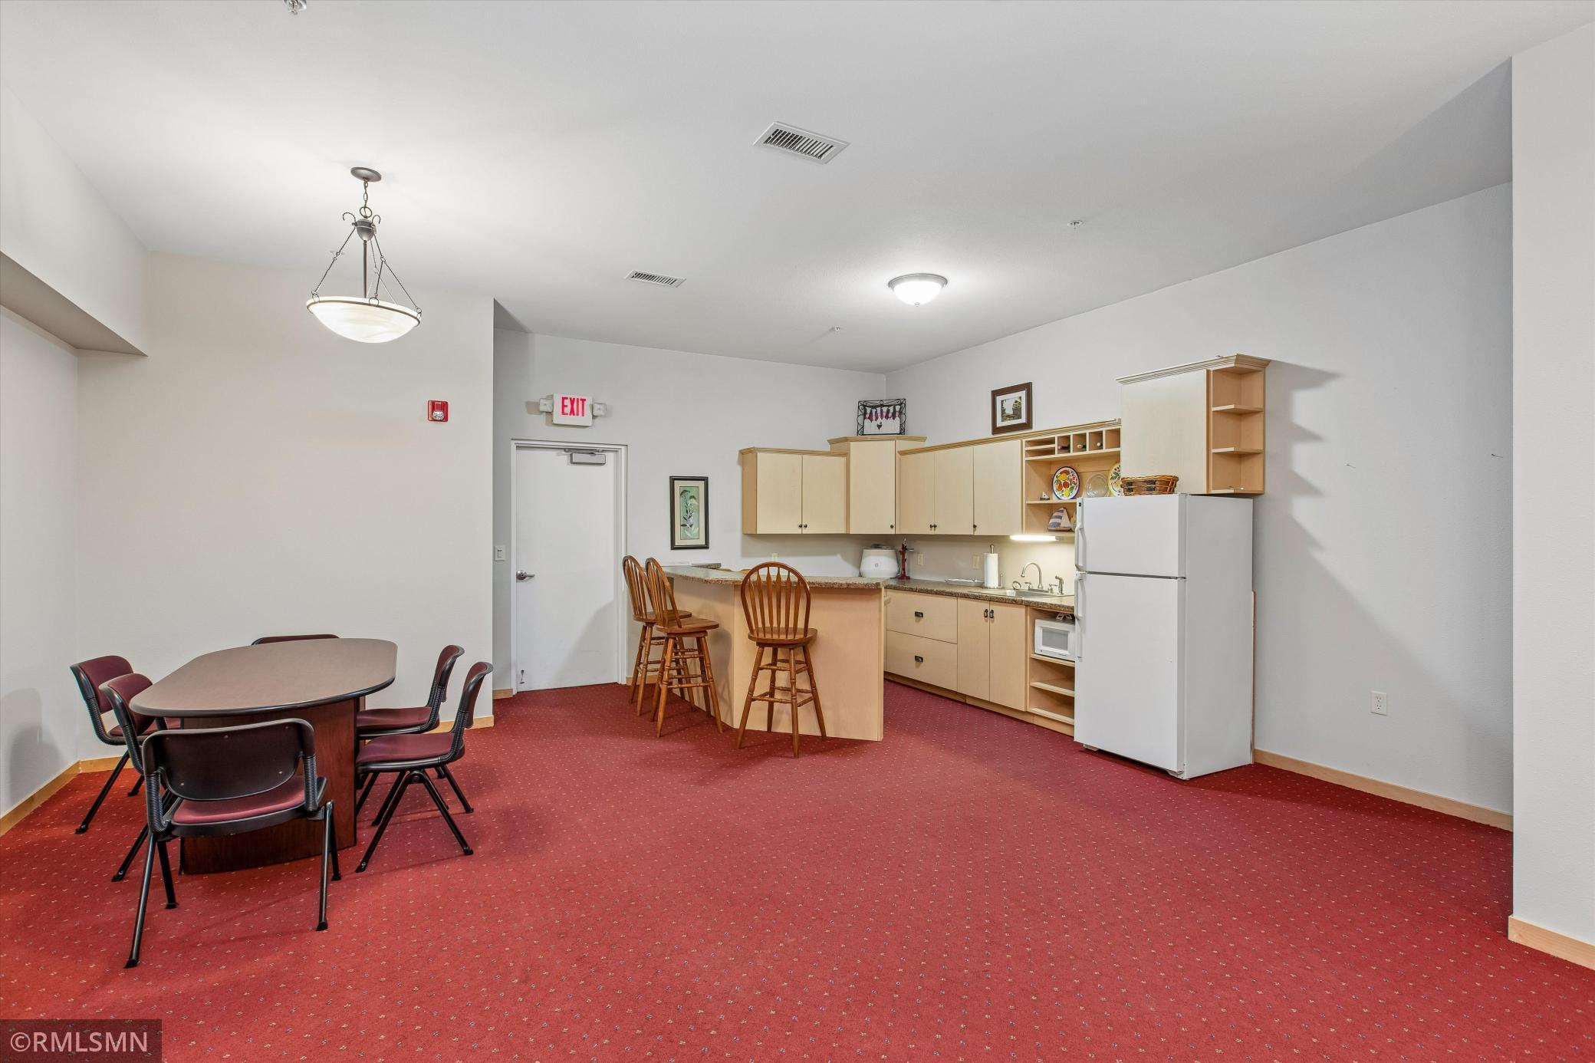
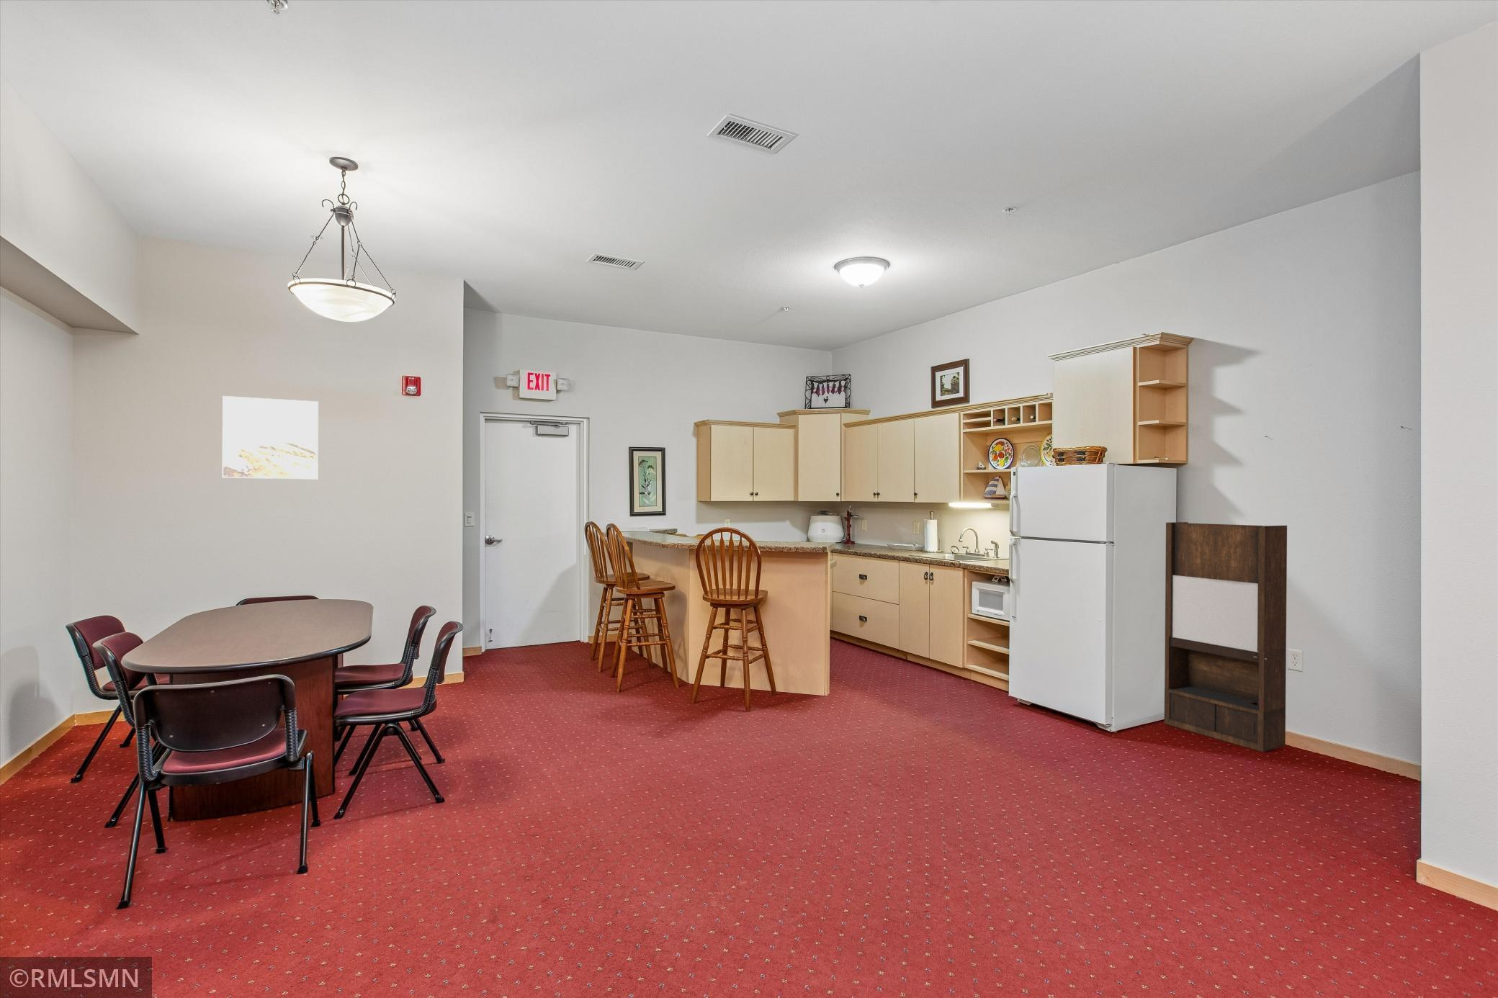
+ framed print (272, 439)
+ shelving unit (1224, 628)
